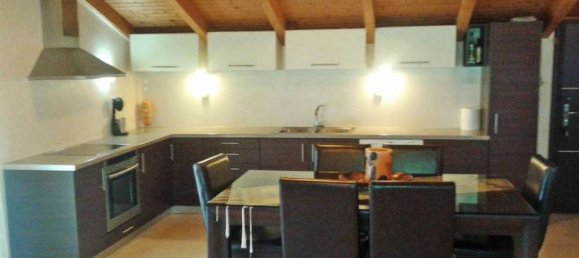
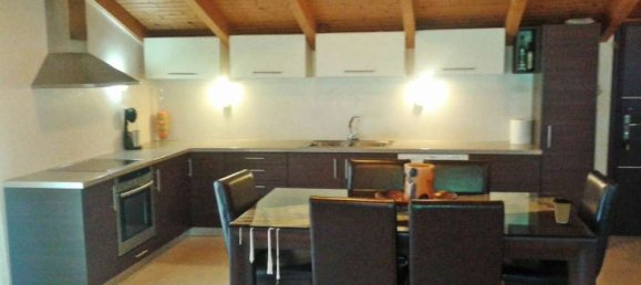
+ coffee cup (561, 210)
